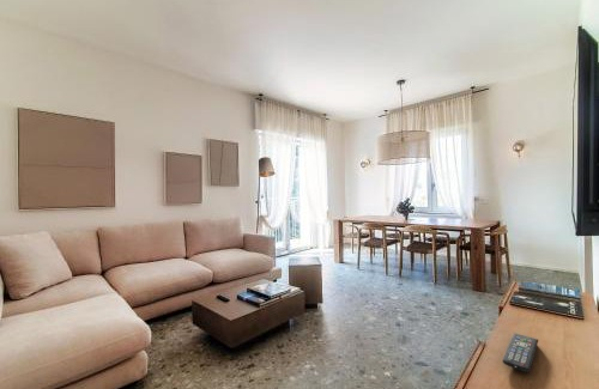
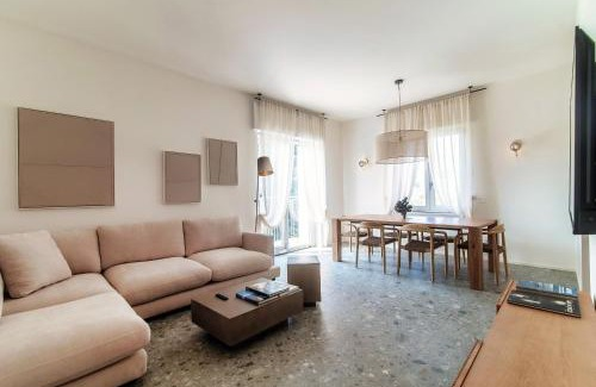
- remote control (521, 350)
